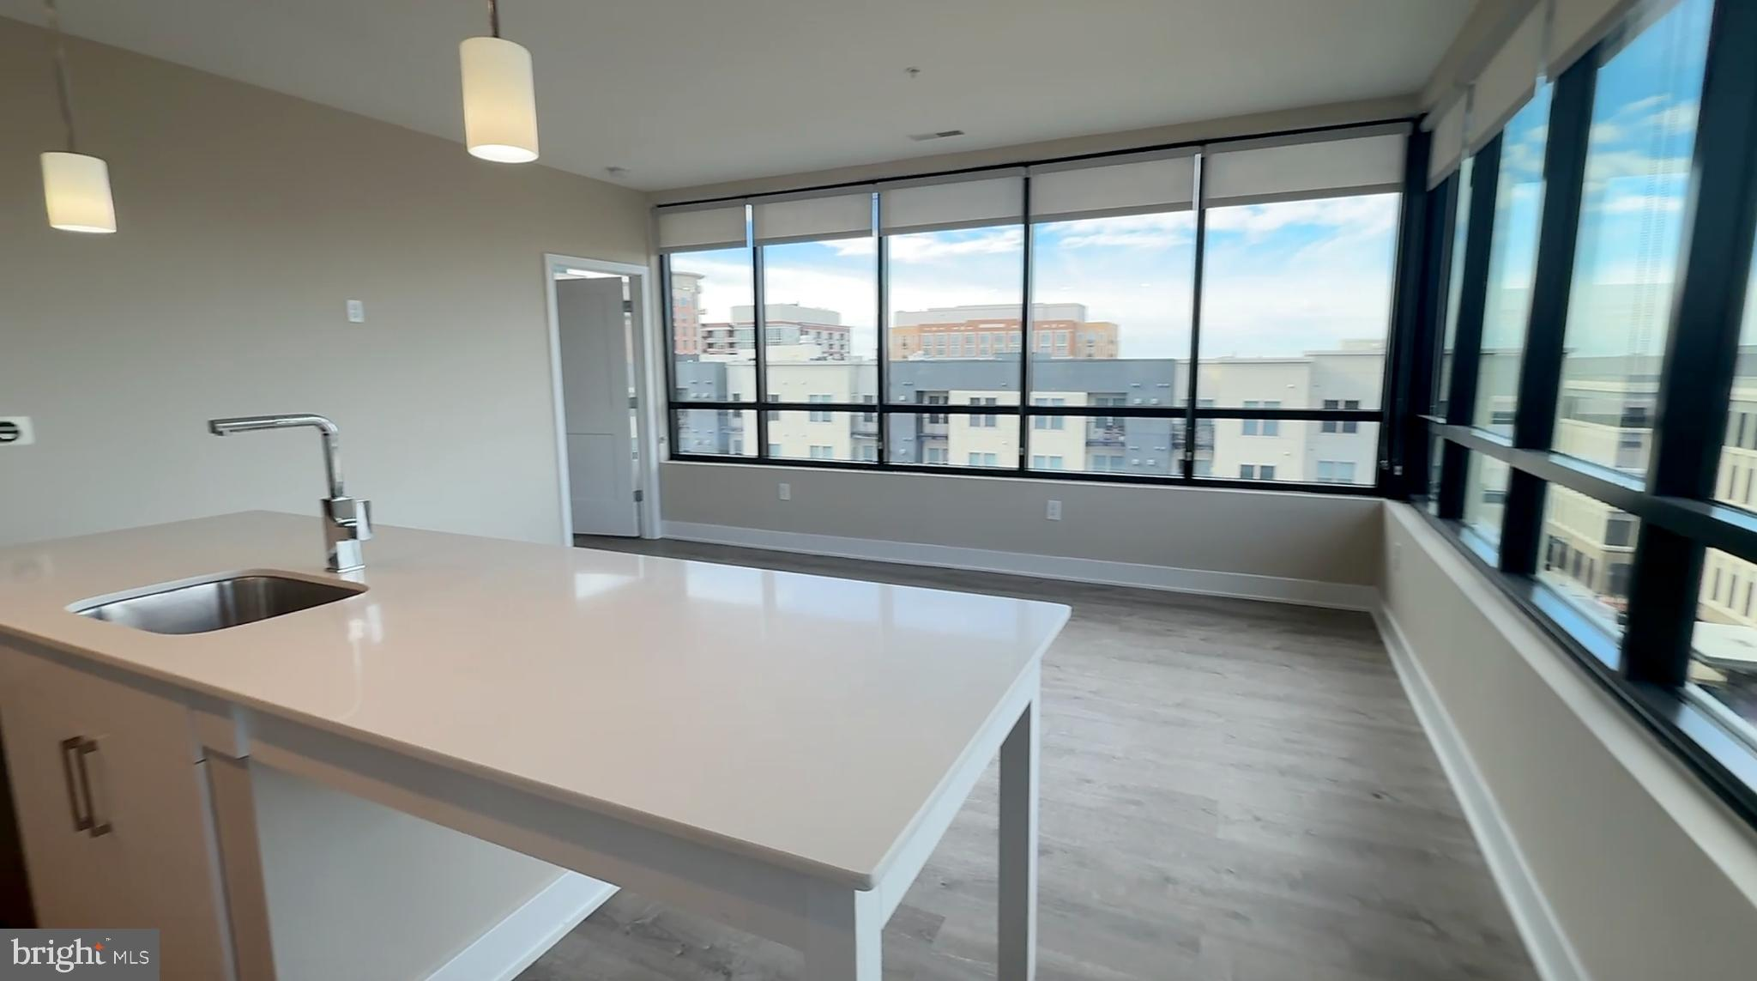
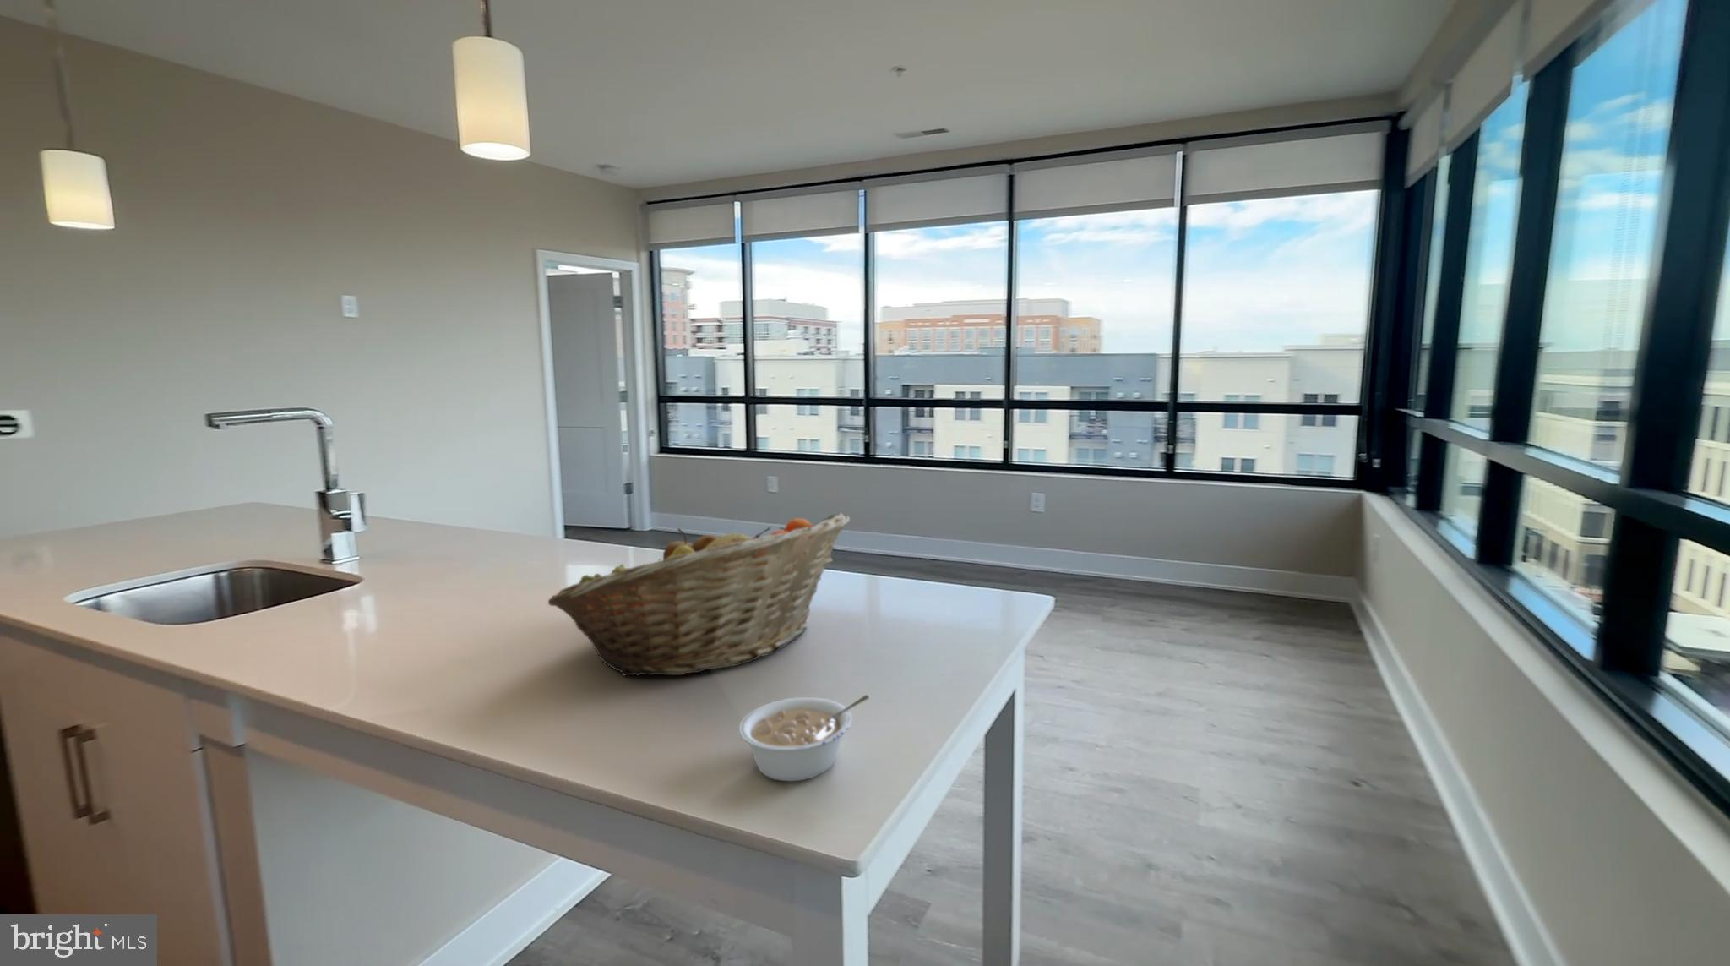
+ legume (800, 735)
+ fruit basket (713, 580)
